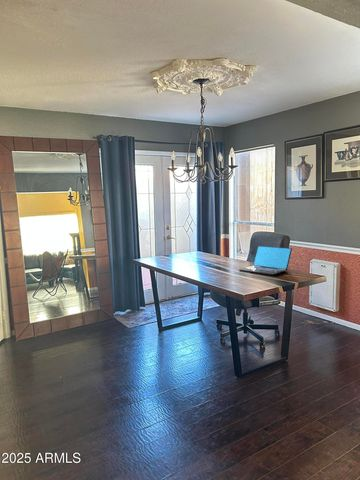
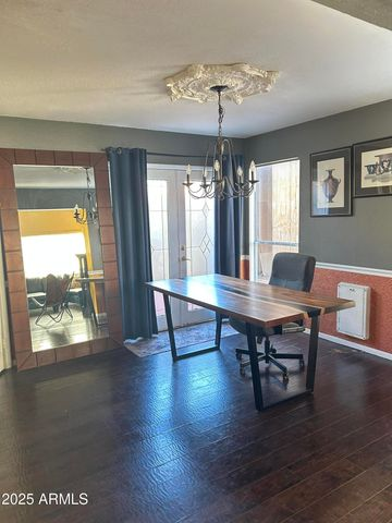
- laptop (265, 259)
